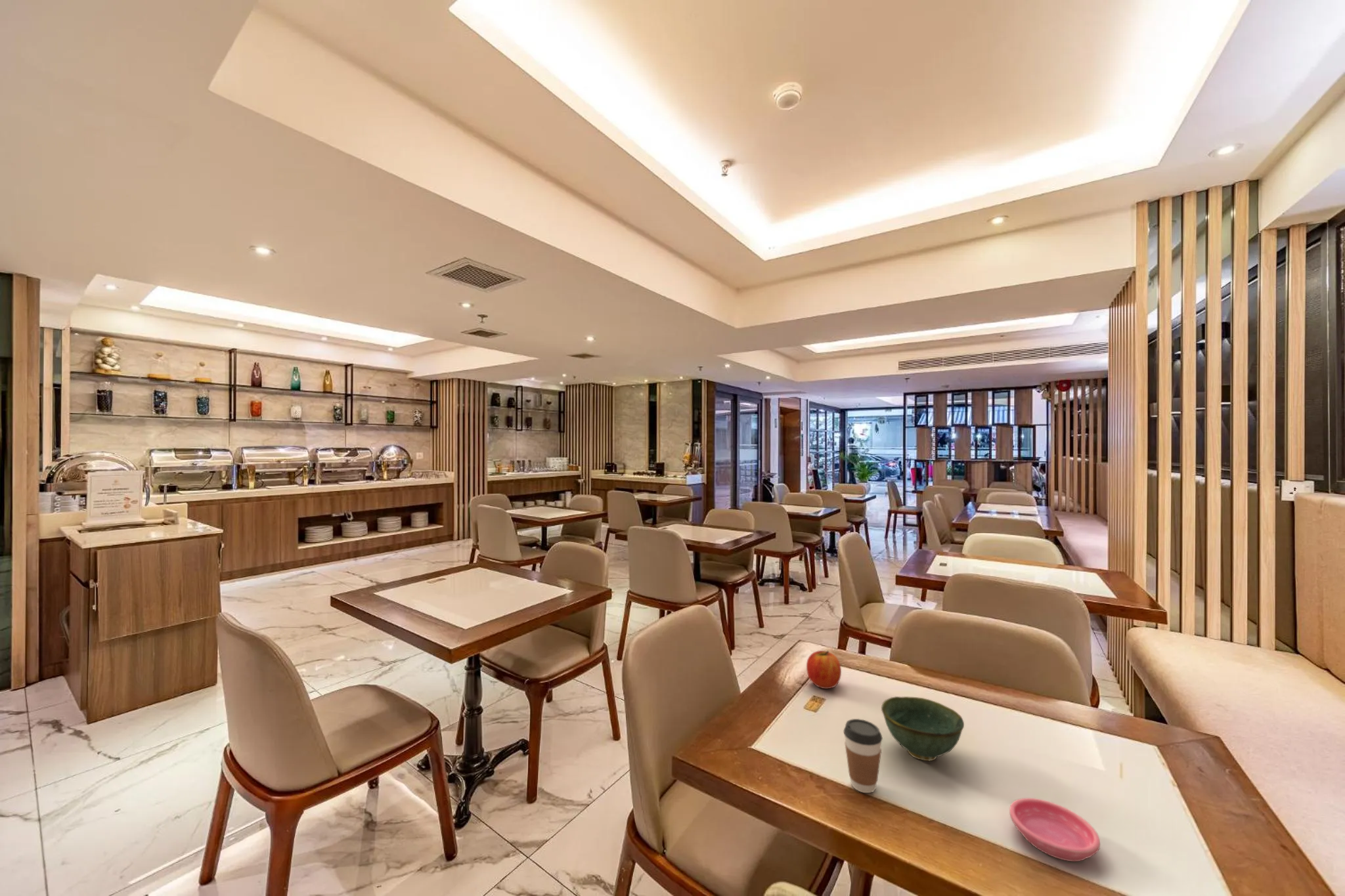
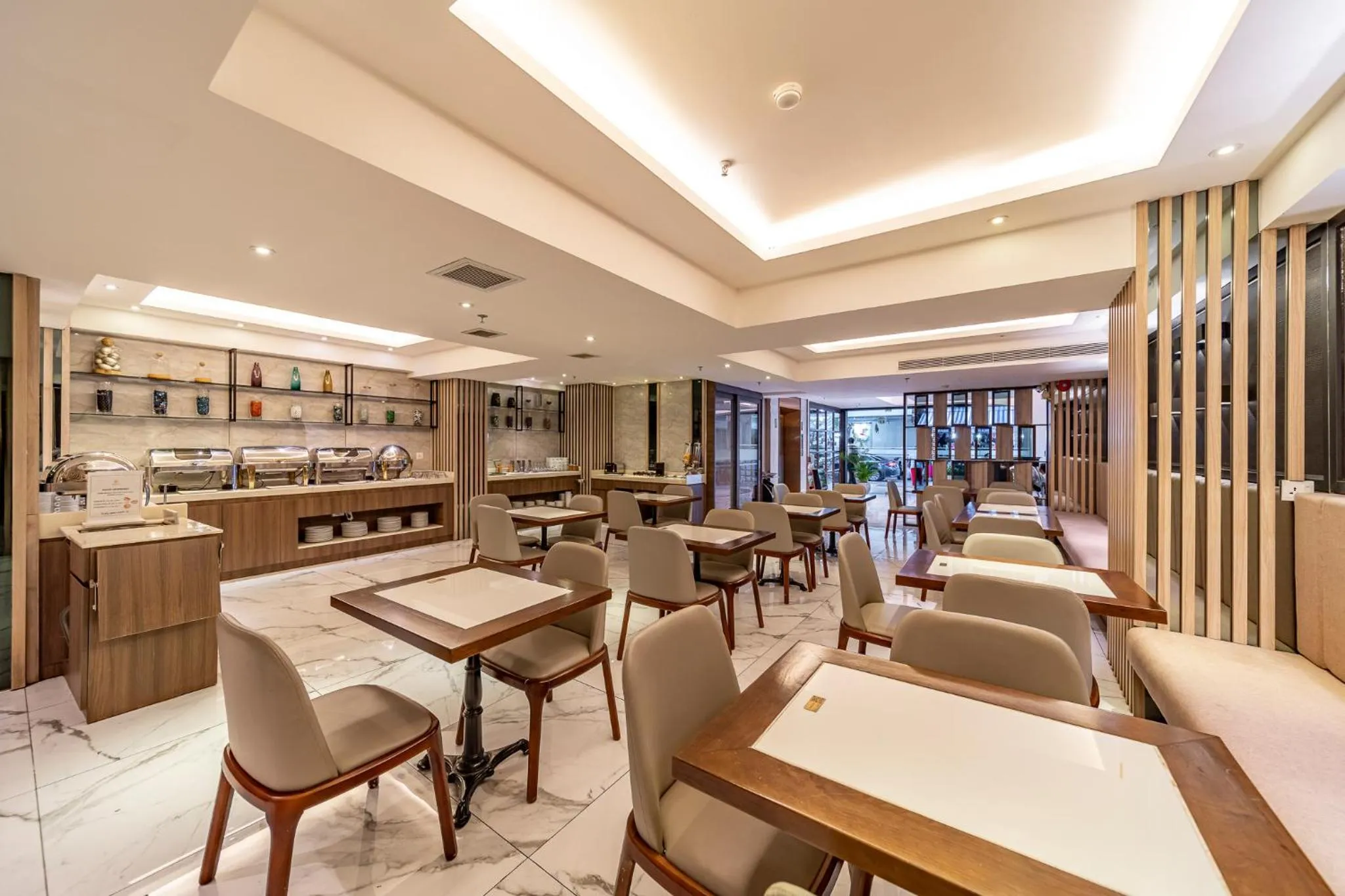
- coffee cup (863, 756)
- bowl (921, 733)
- saucer (1053, 830)
- apple (824, 667)
